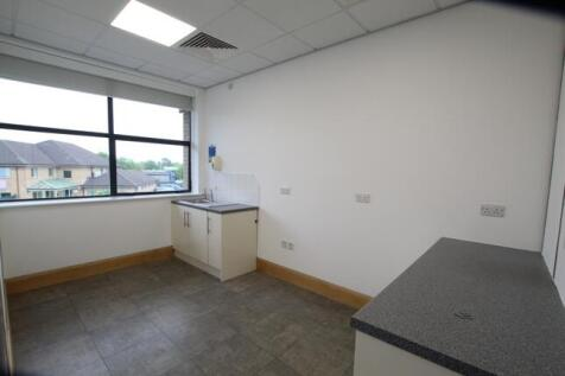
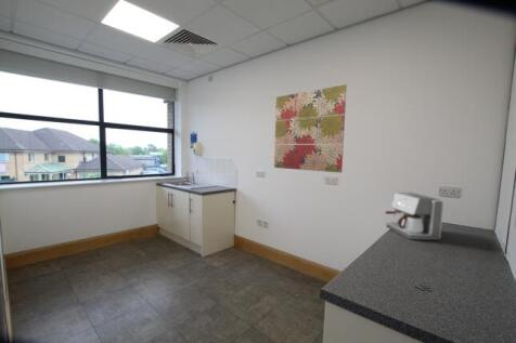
+ coffee maker (412, 214)
+ wall art (306, 131)
